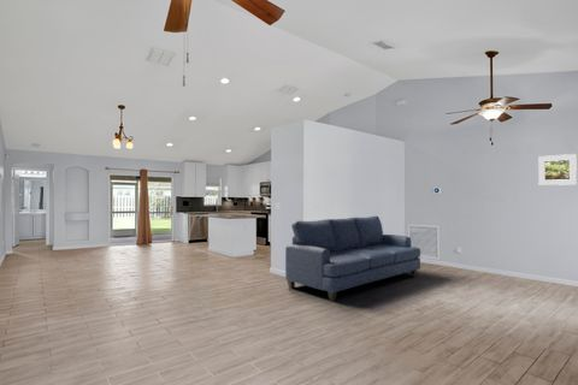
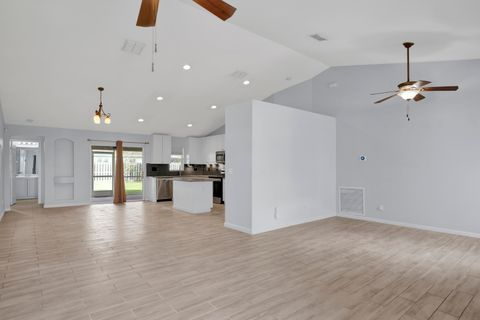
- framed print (556, 170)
- sofa (356, 250)
